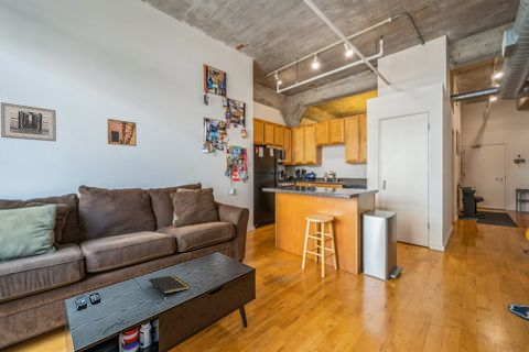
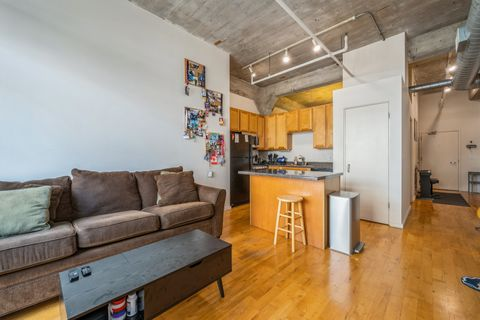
- notepad (169, 283)
- wall art (122, 133)
- wall art (30, 122)
